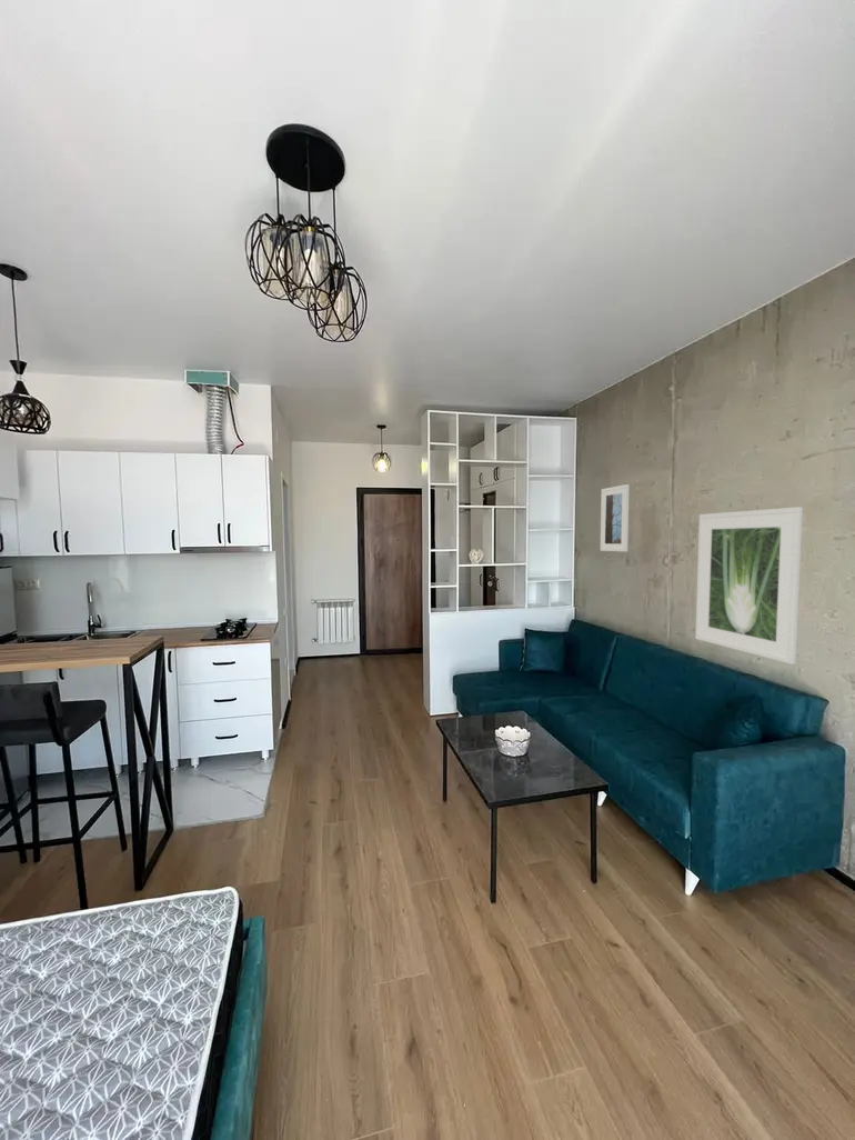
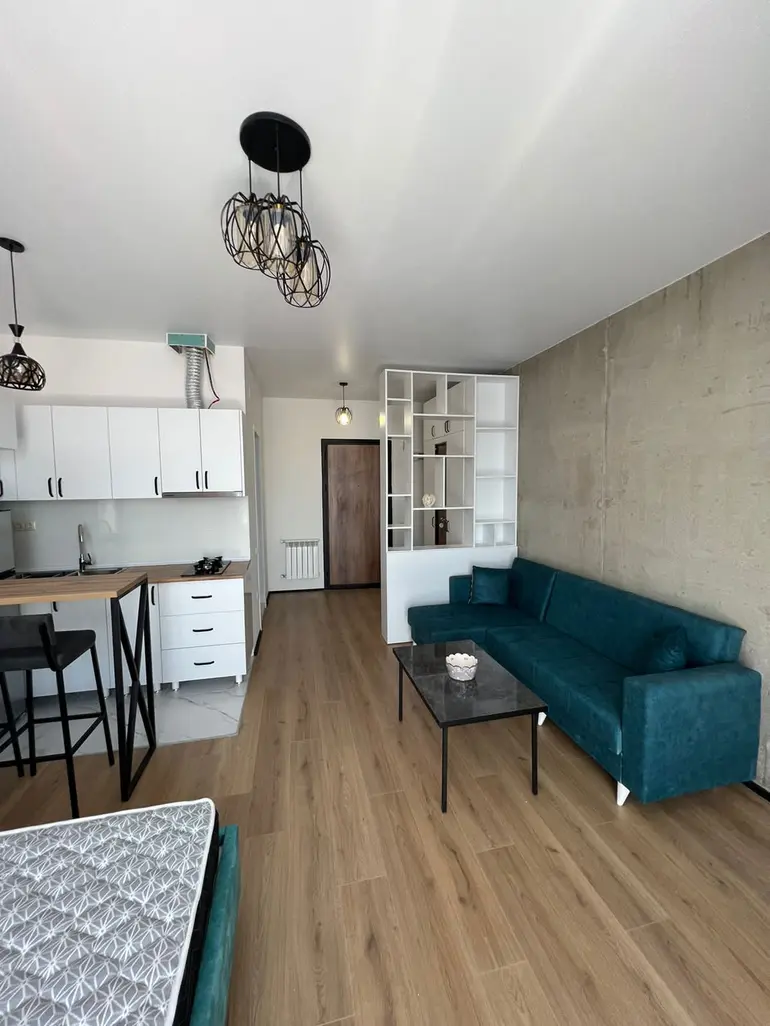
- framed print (613, 519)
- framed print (742, 581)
